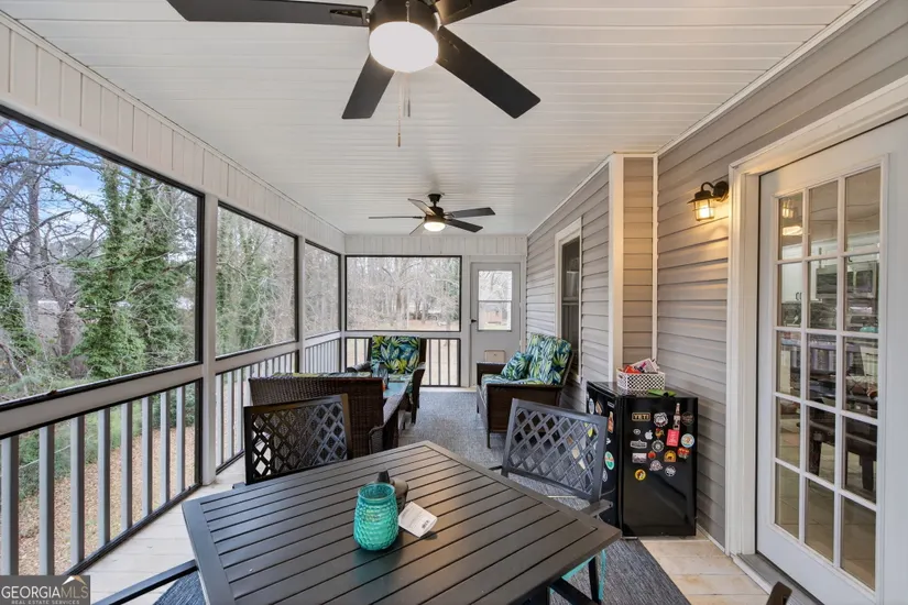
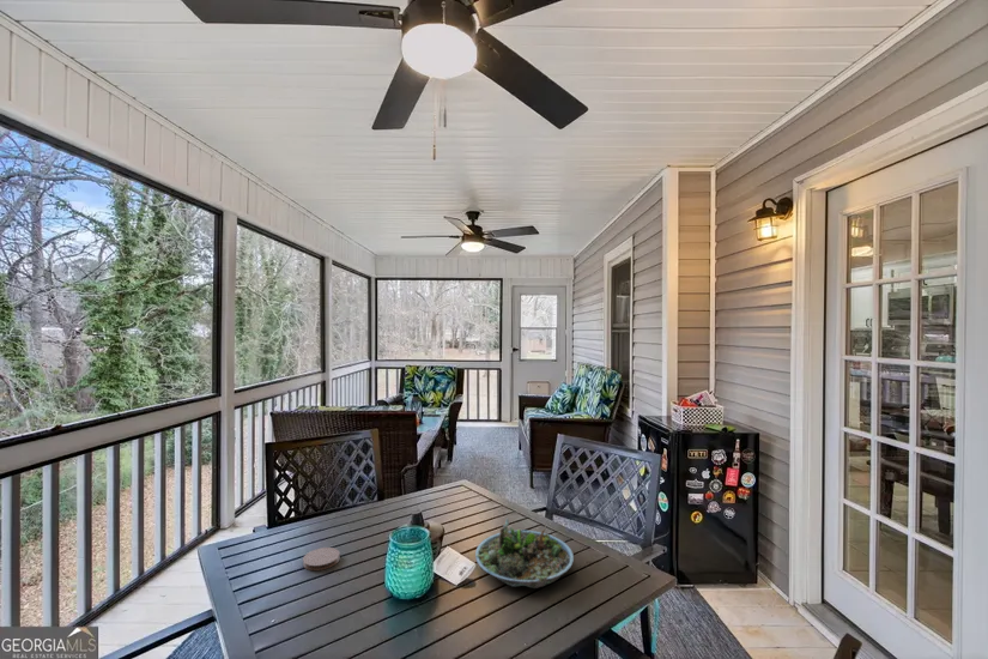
+ succulent planter (523, 545)
+ coaster (321, 558)
